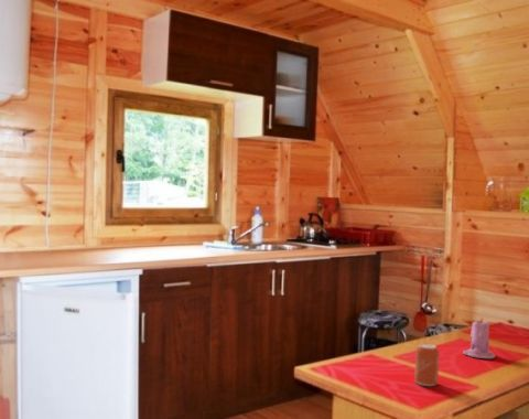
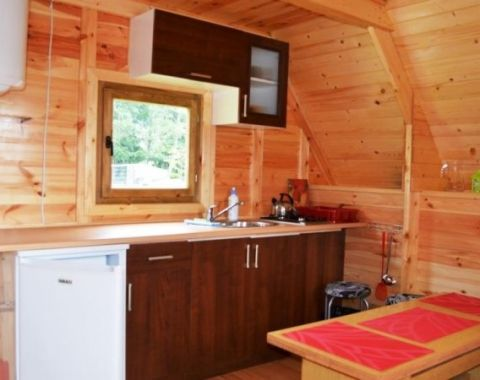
- candle (481, 335)
- can (427, 364)
